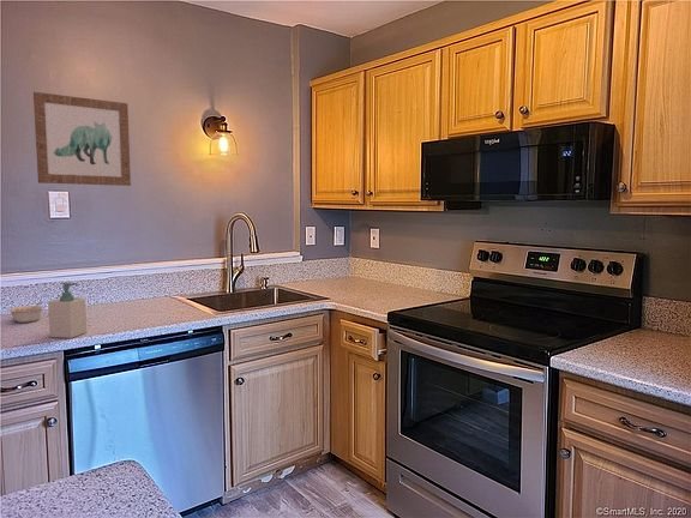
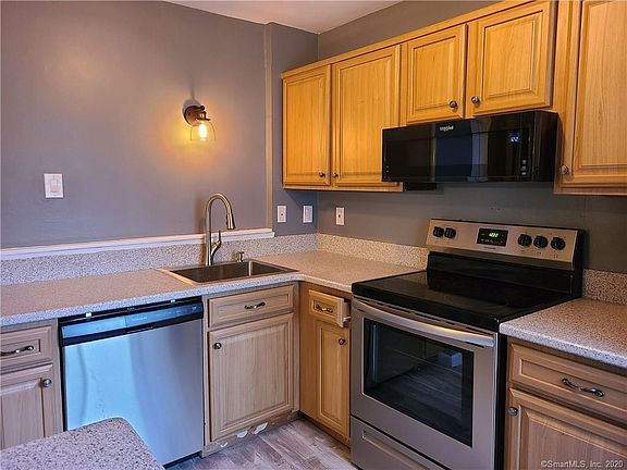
- soap bottle (67, 308)
- wall art (84, 141)
- legume (26, 312)
